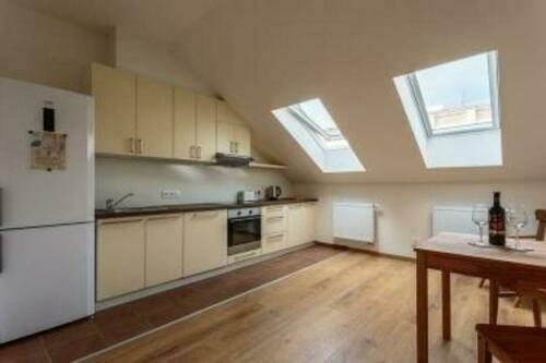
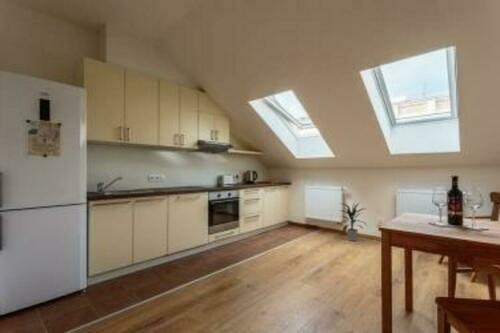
+ indoor plant (351, 220)
